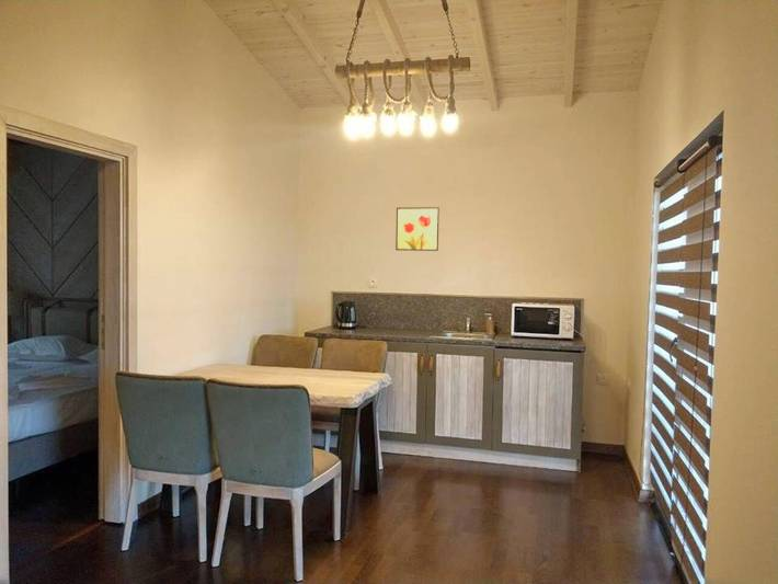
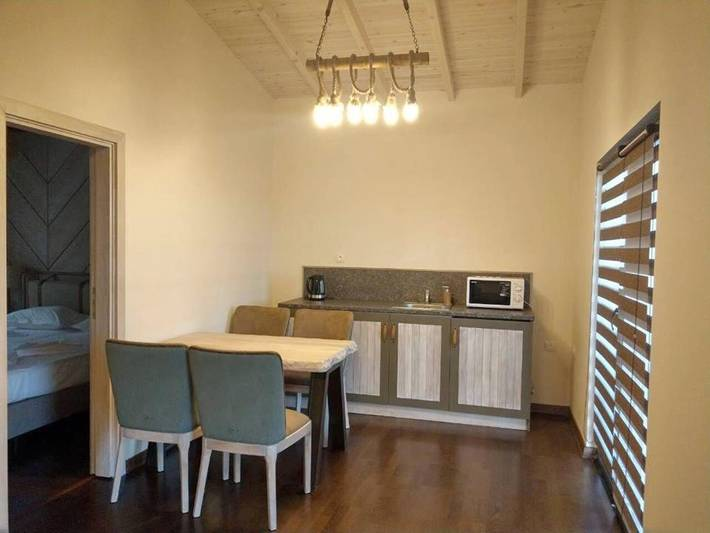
- wall art (416, 229)
